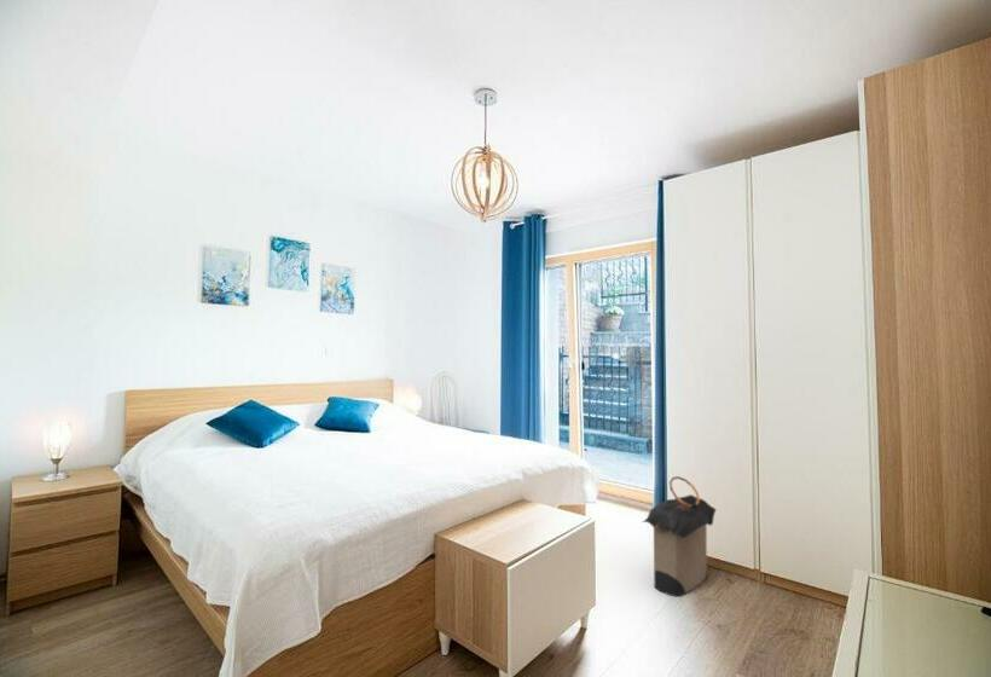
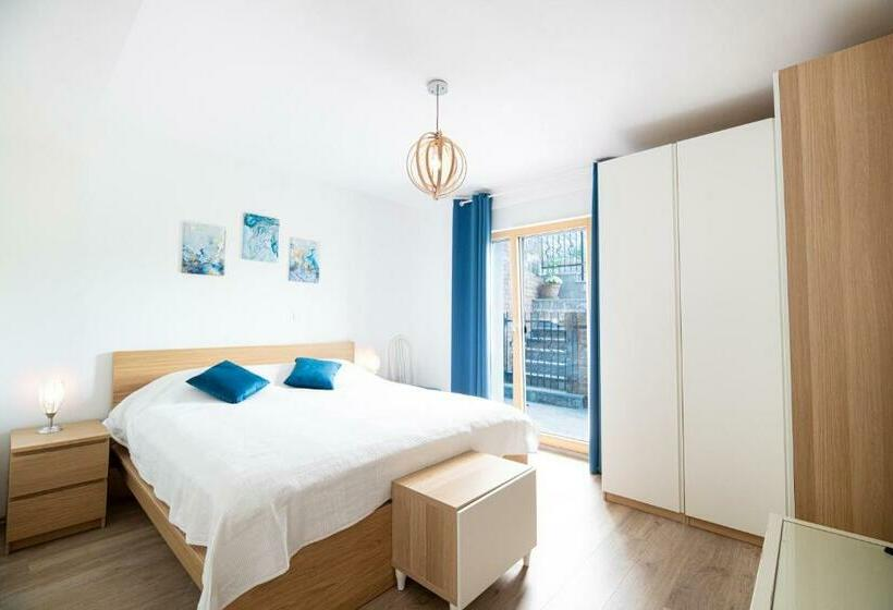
- laundry hamper (682, 531)
